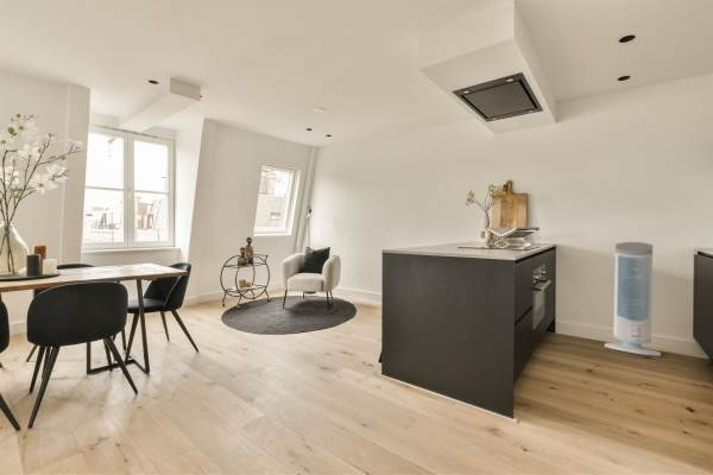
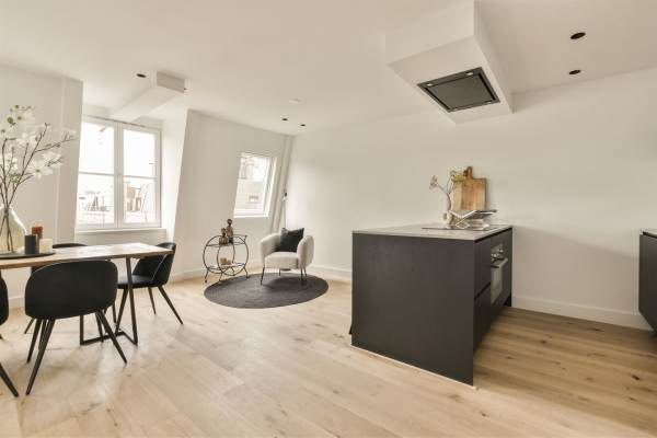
- air purifier (632, 294)
